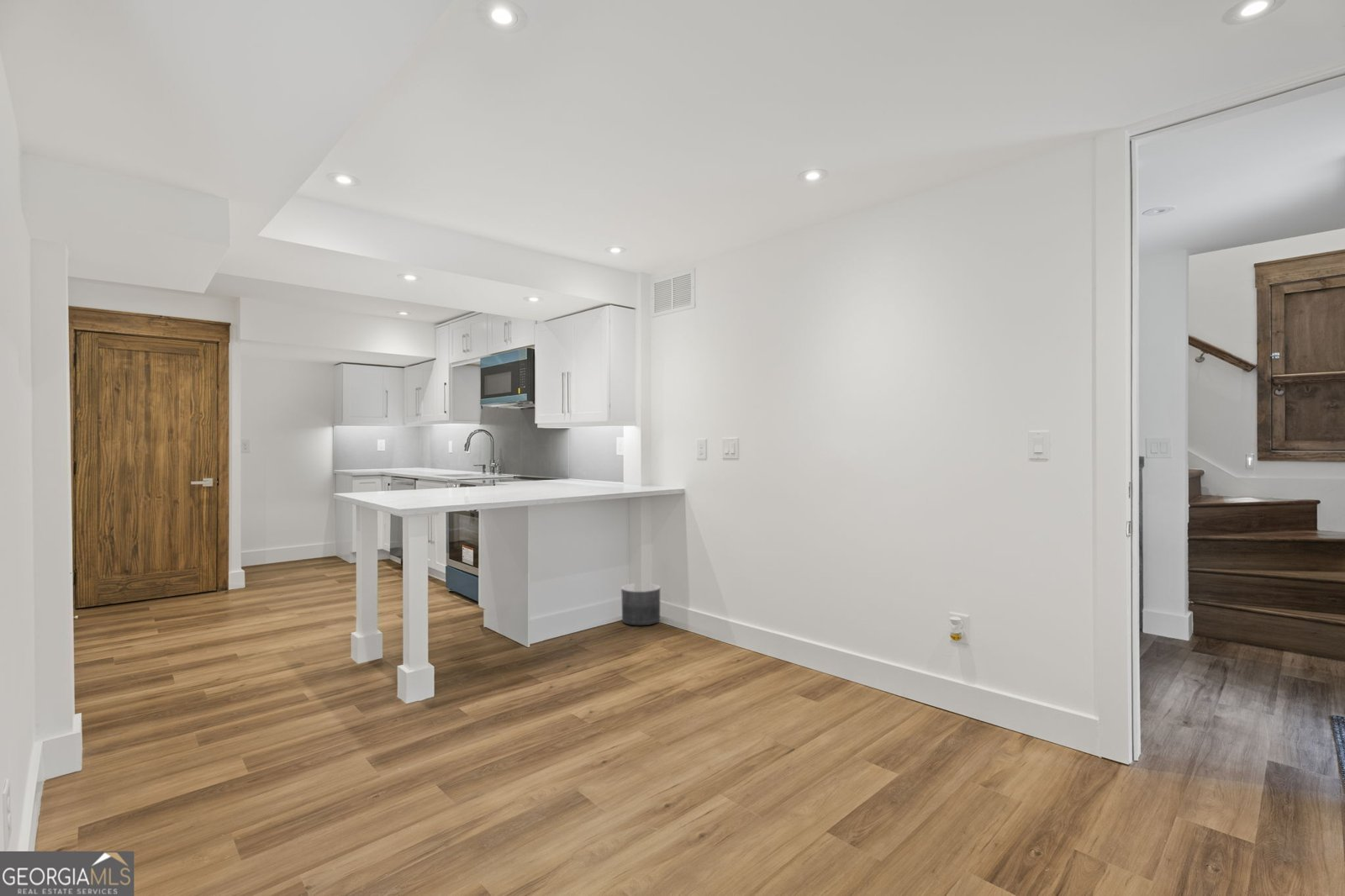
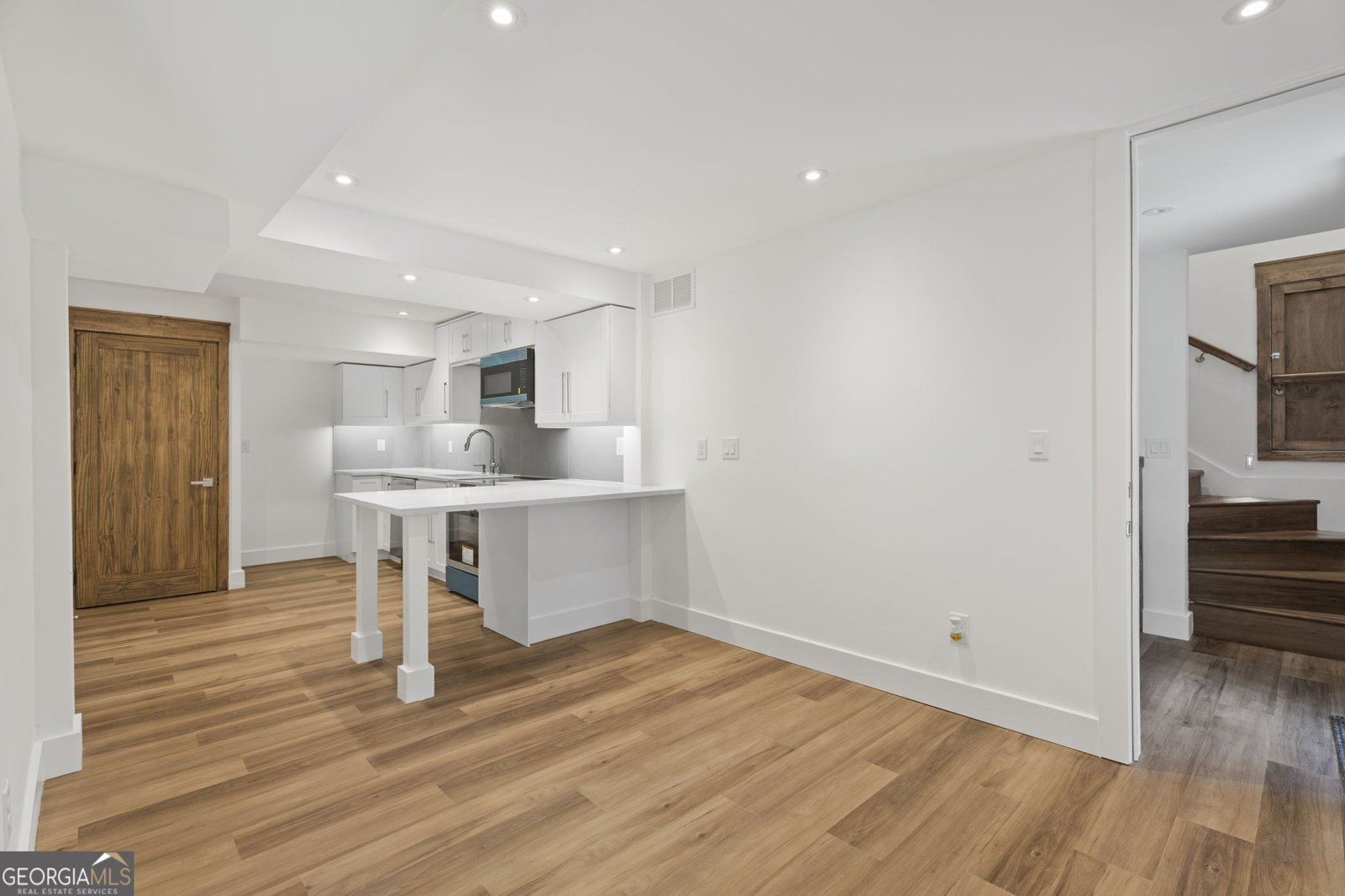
- planter (641, 603)
